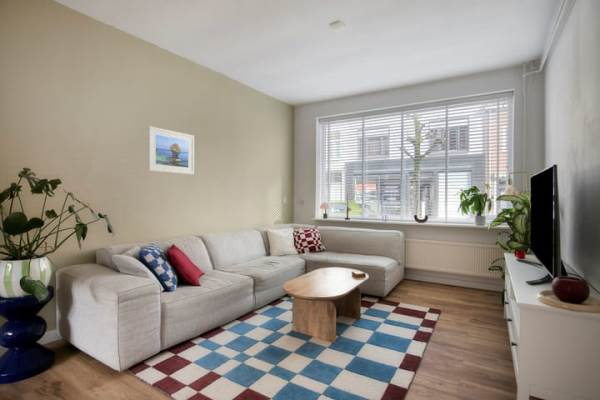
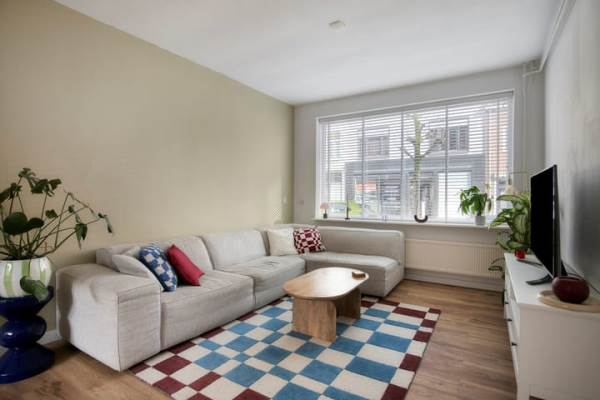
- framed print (172, 152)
